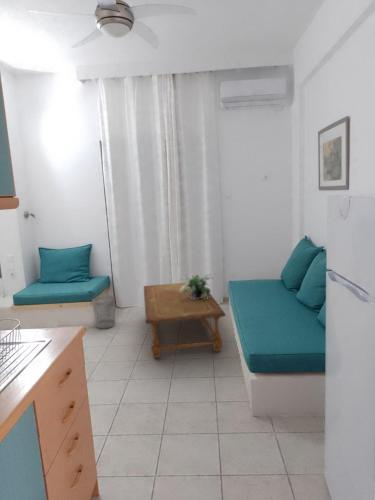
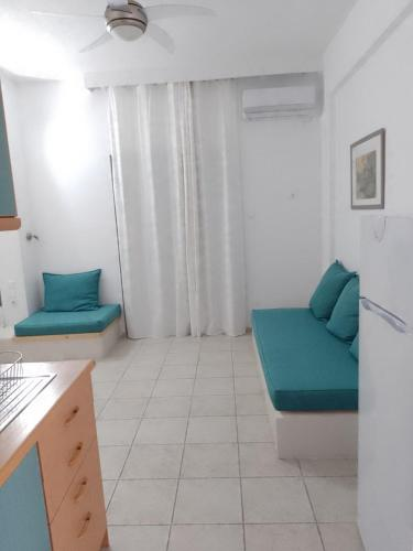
- wastebasket (104, 312)
- potted plant (196, 285)
- coffee table (179, 315)
